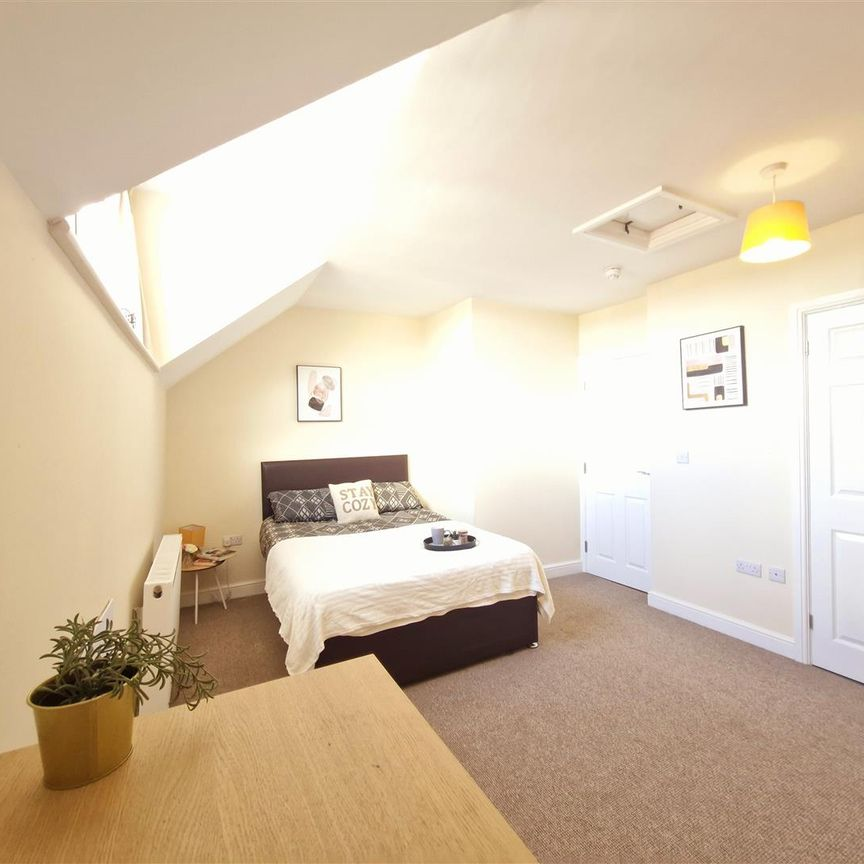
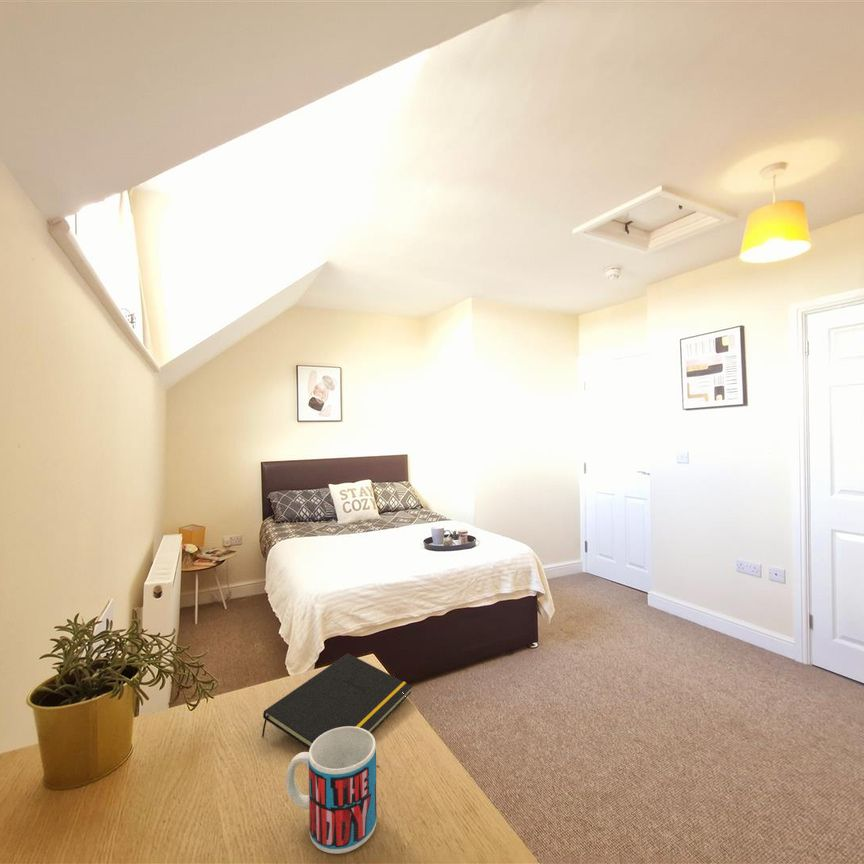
+ mug (330, 786)
+ notepad (343, 700)
